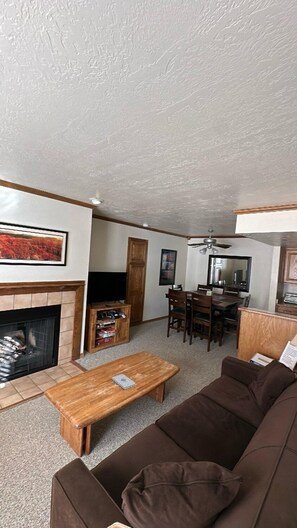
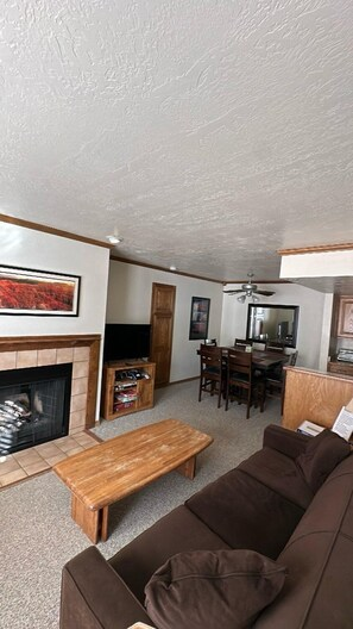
- notepad (123, 381)
